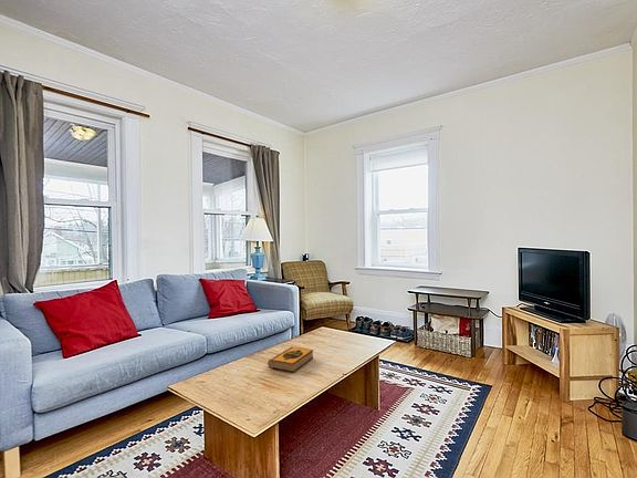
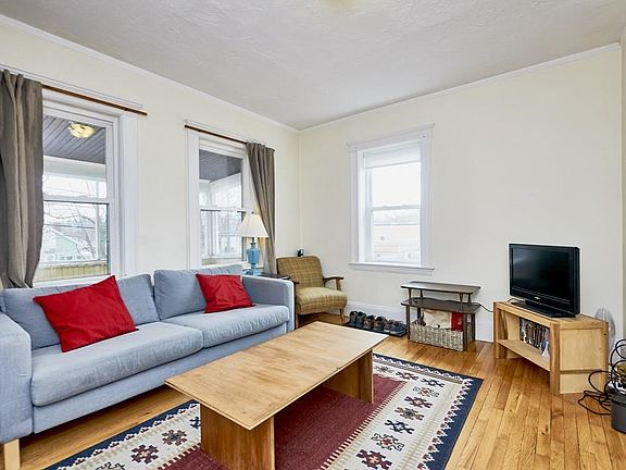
- hardback book (291, 357)
